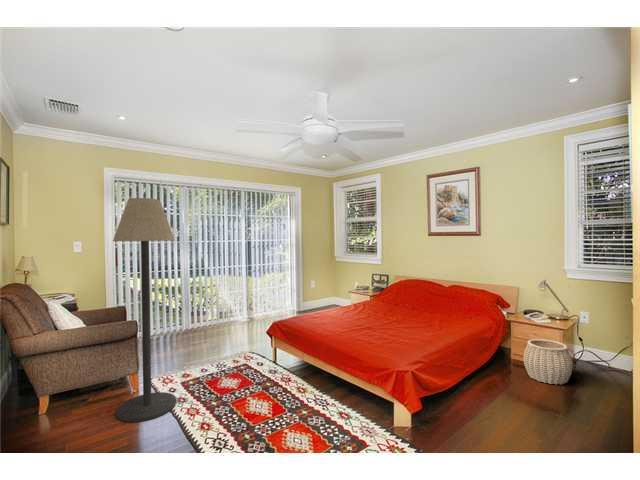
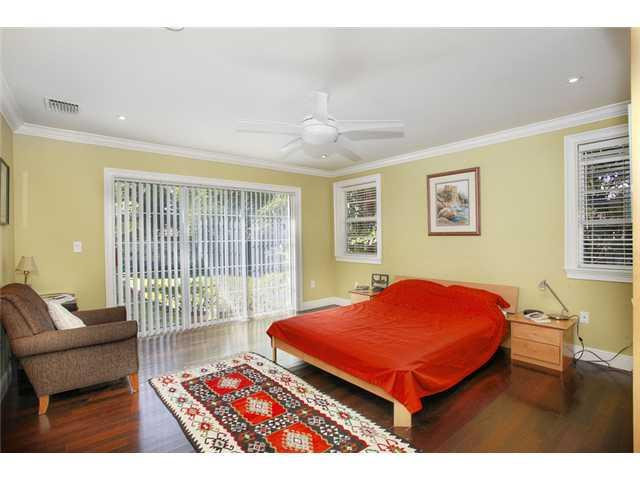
- floor lamp (145, 303)
- woven basket (547, 360)
